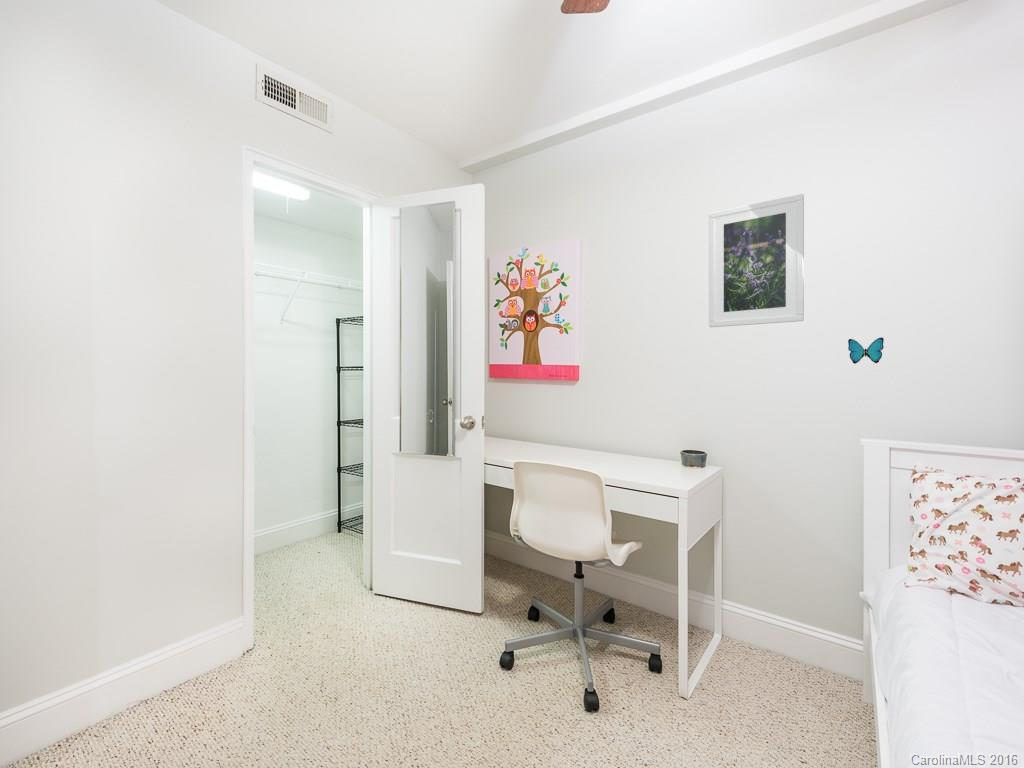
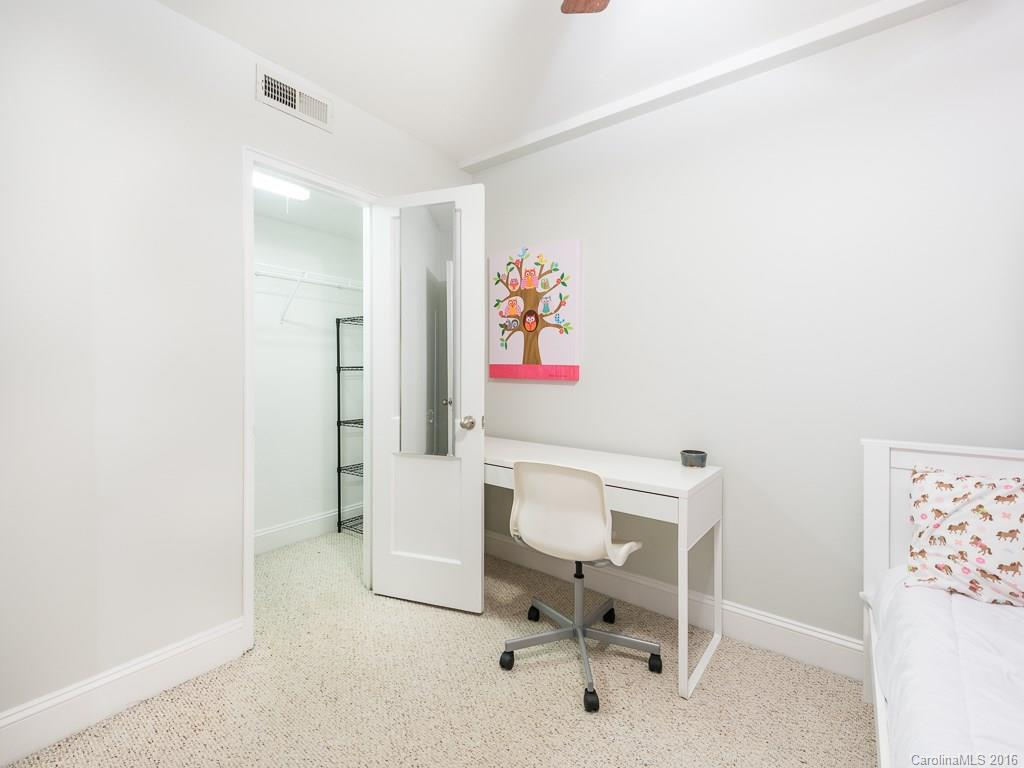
- decorative butterfly (865, 350)
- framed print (753, 264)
